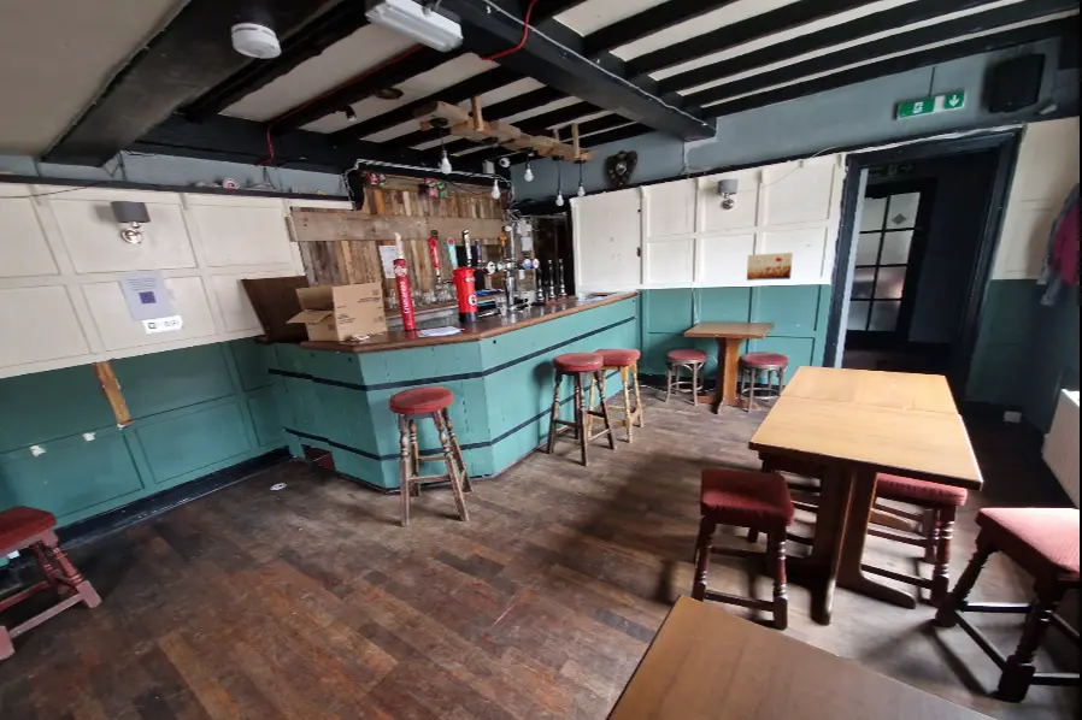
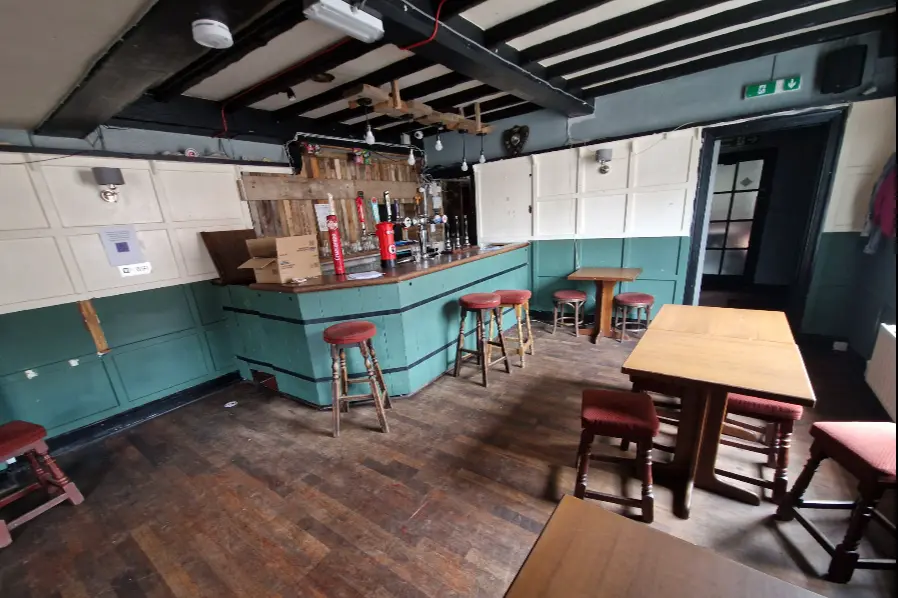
- wall art (769, 266)
